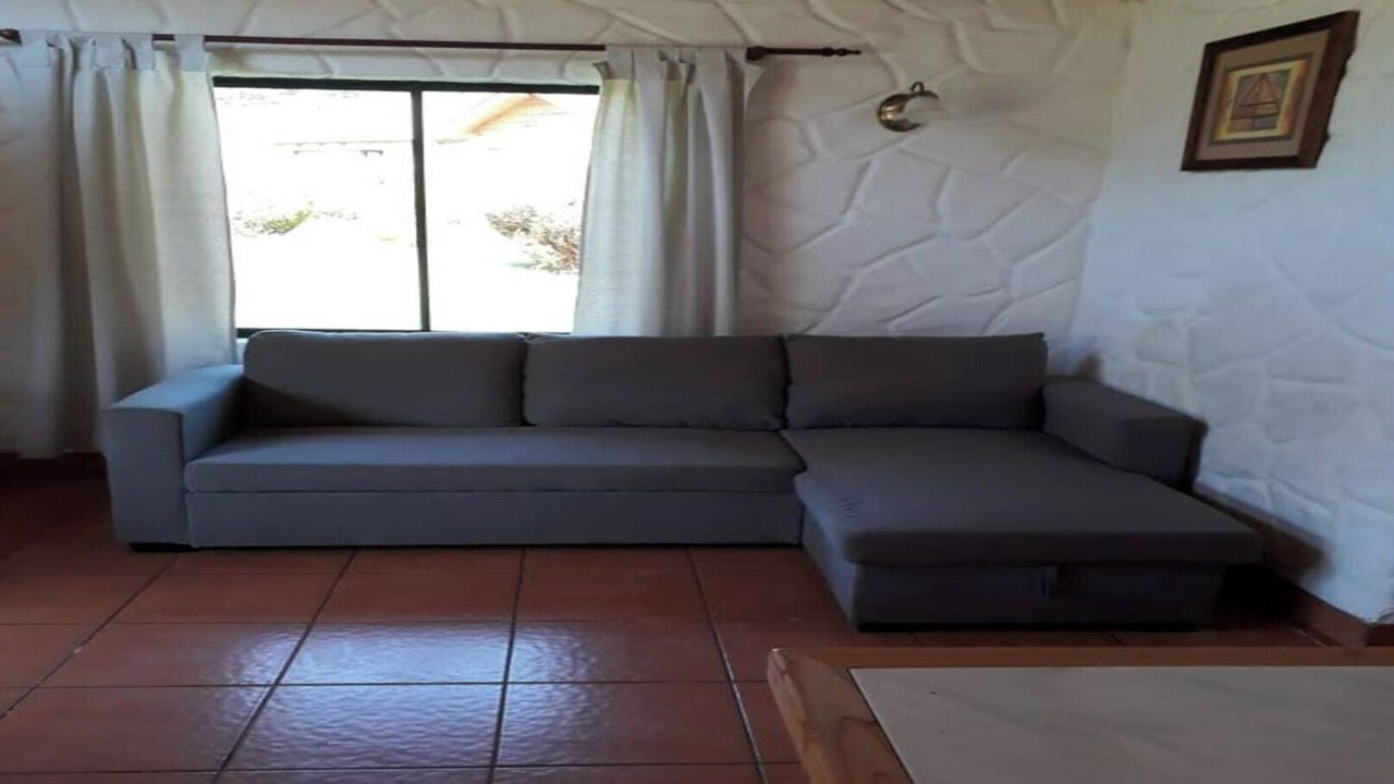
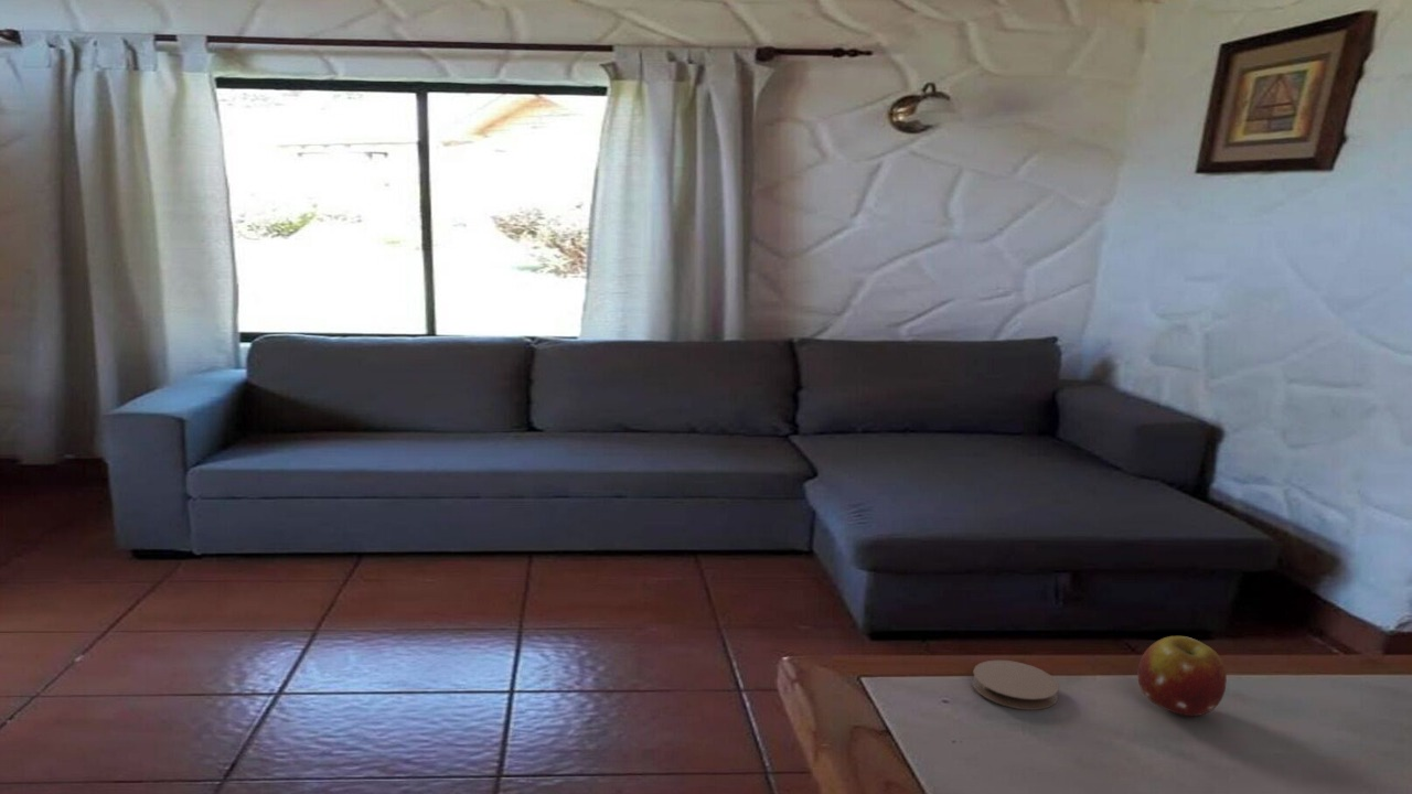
+ fruit (1180, 675)
+ coaster (1015, 684)
